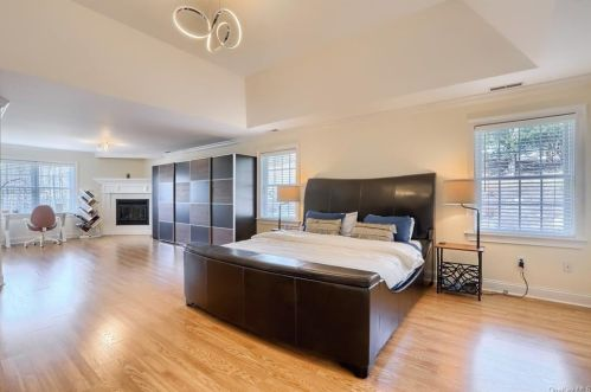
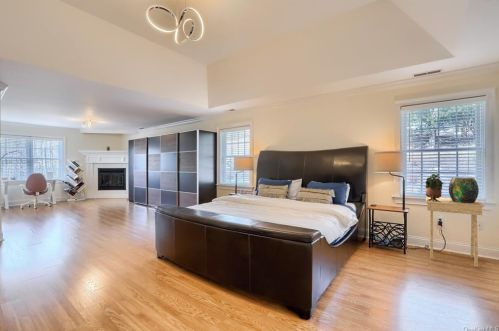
+ potted plant (433, 187)
+ decorative urn (463, 189)
+ side table (451, 212)
